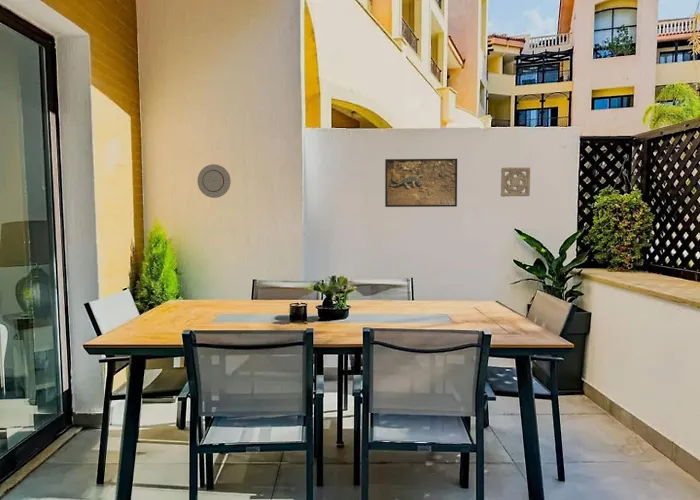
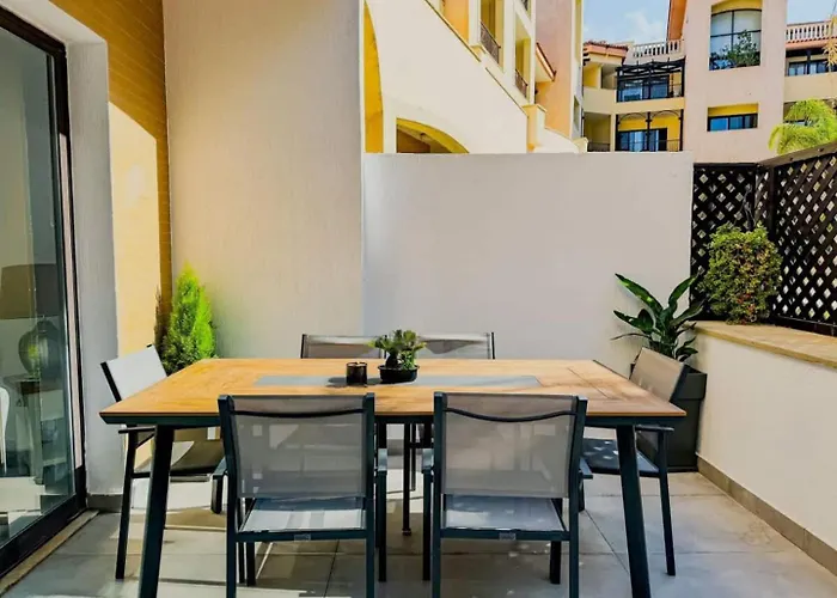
- decorative plate (213, 181)
- wall ornament (515, 182)
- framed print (421, 182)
